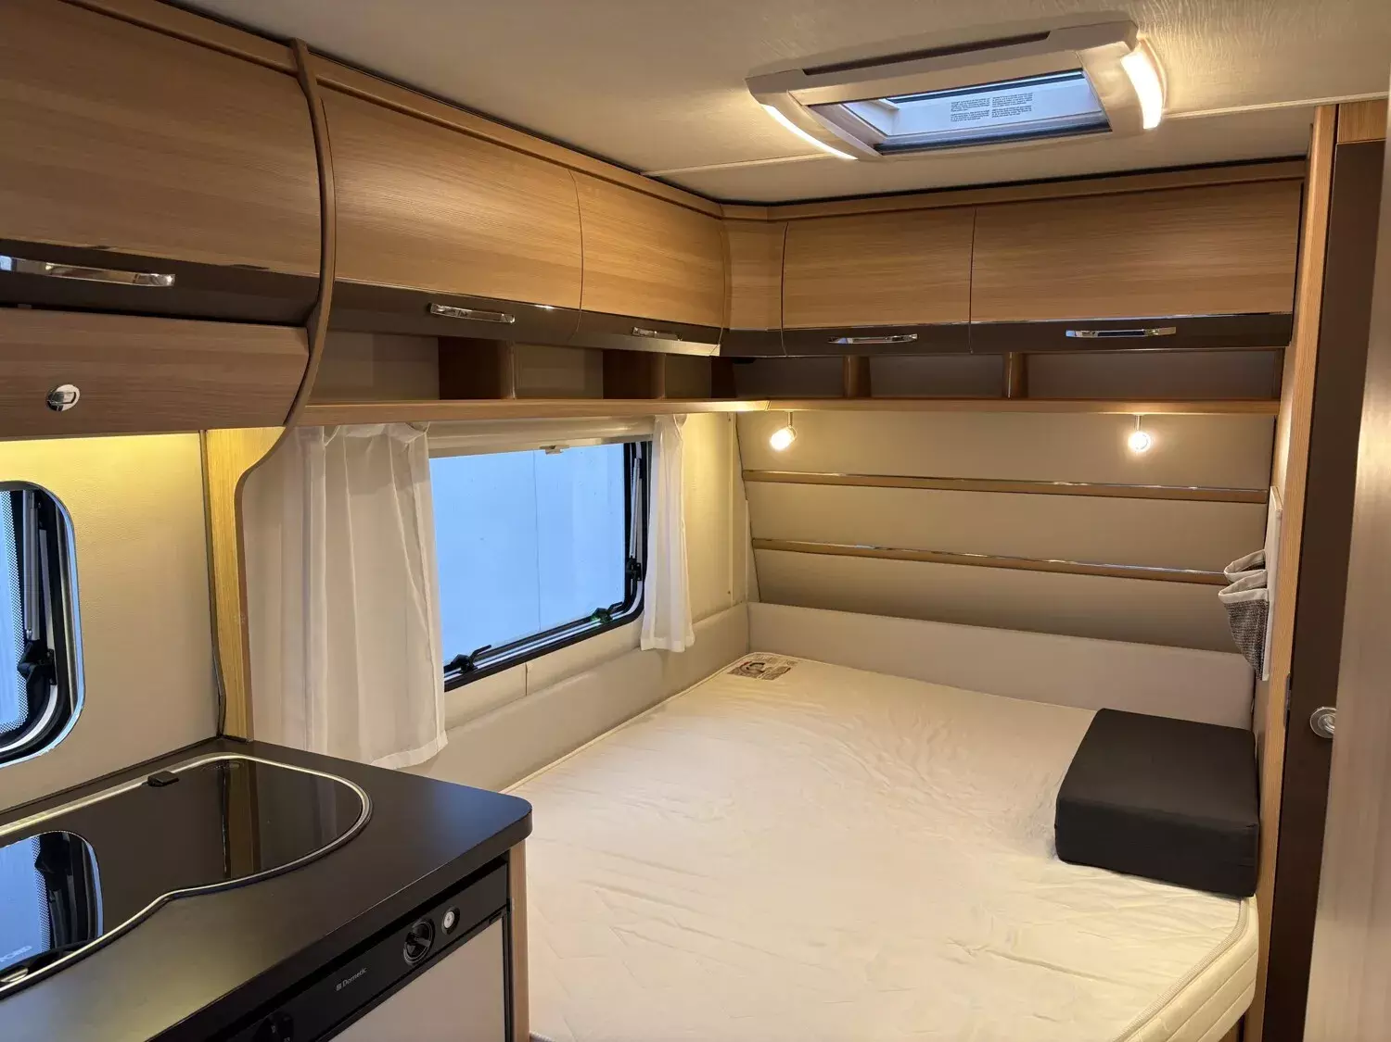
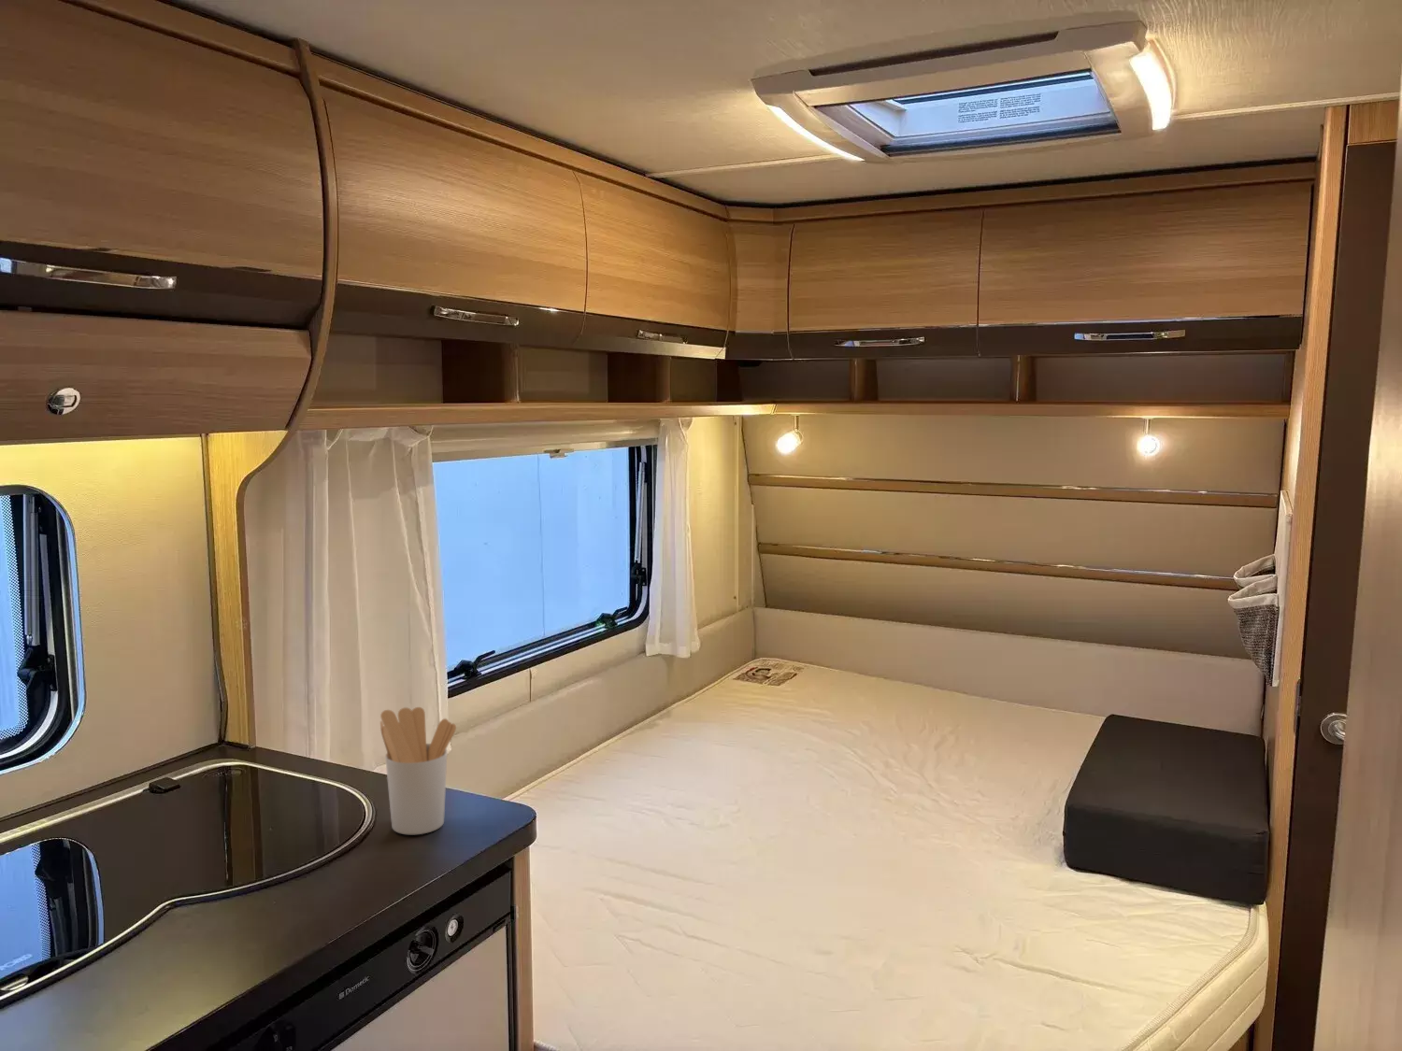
+ utensil holder (412, 766)
